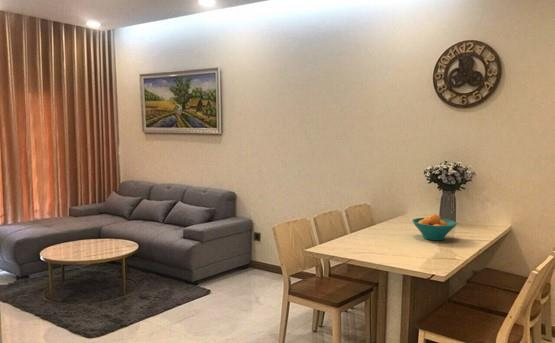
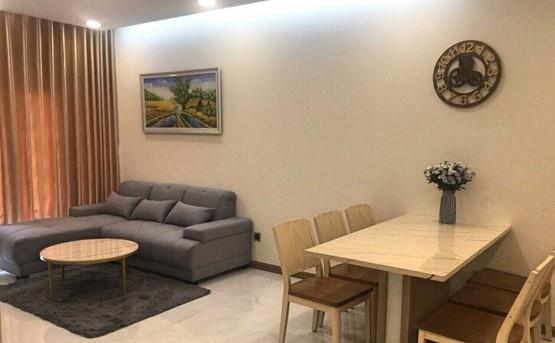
- fruit bowl (433, 226)
